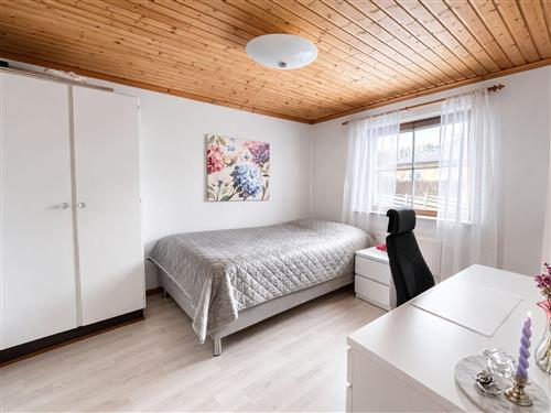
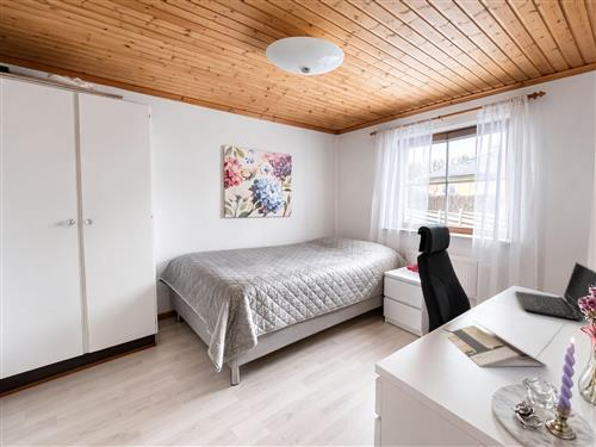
+ brochure (490, 341)
+ laptop computer (550, 296)
